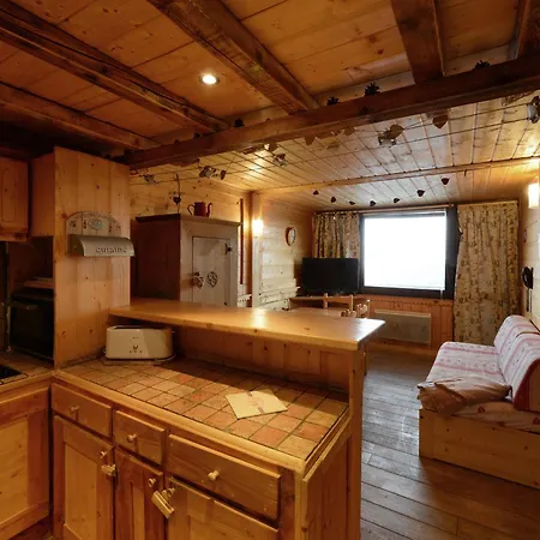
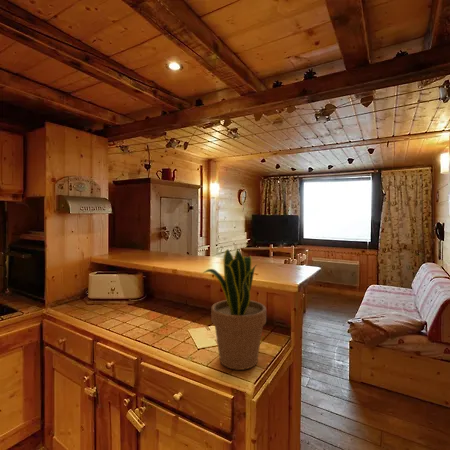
+ potted plant (234, 304)
